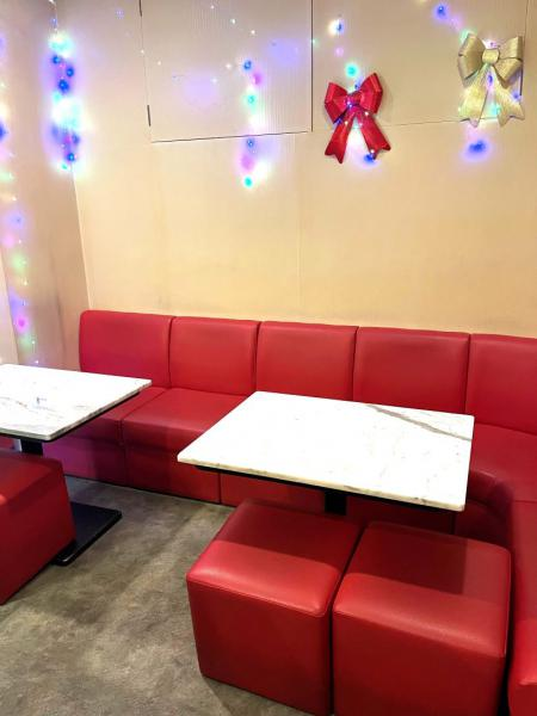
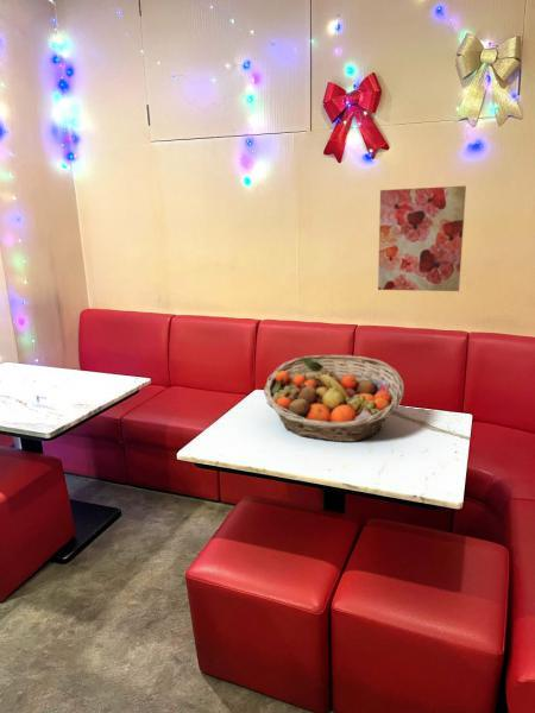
+ fruit basket (332, 396)
+ wall art (420, 240)
